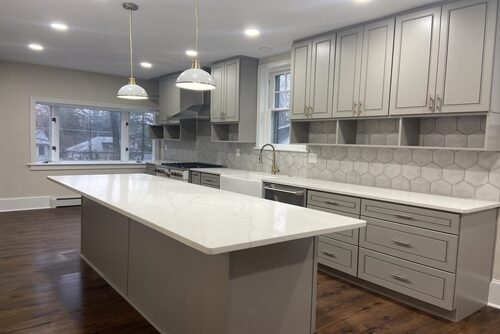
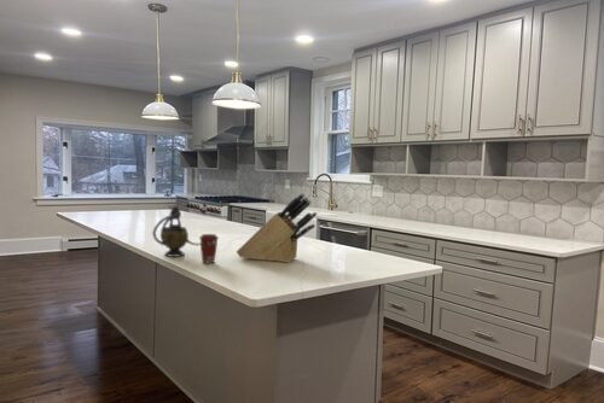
+ coffee cup (208, 249)
+ knife block (277, 226)
+ teapot (181, 229)
